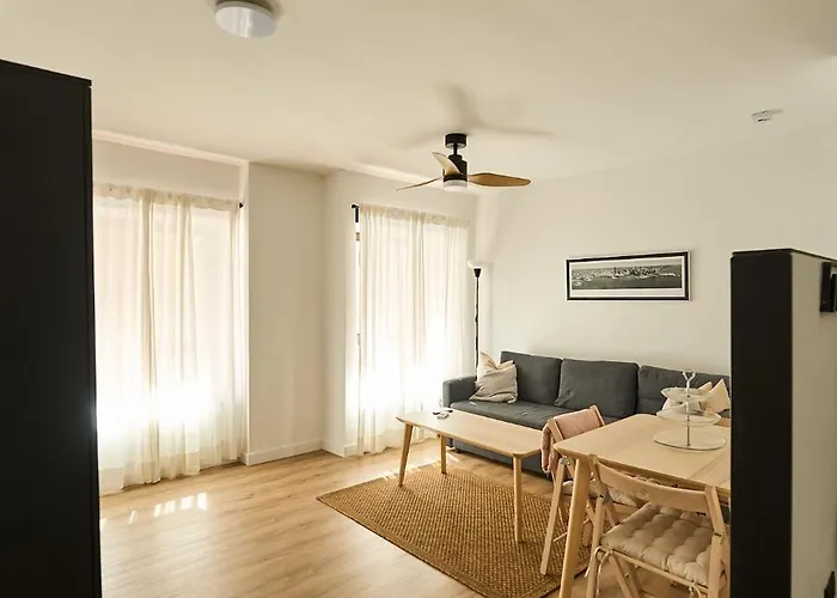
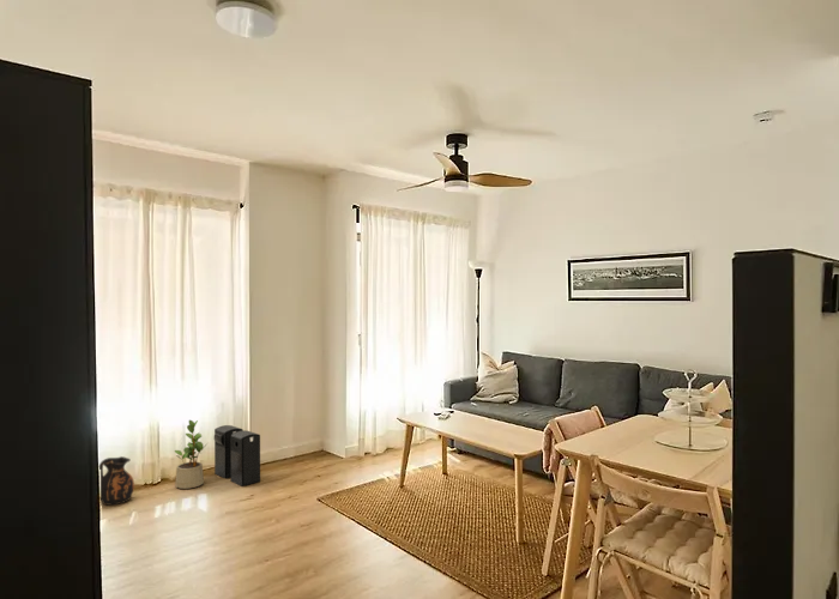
+ potted plant (189, 450)
+ ceramic jug (115, 479)
+ speaker (235, 454)
